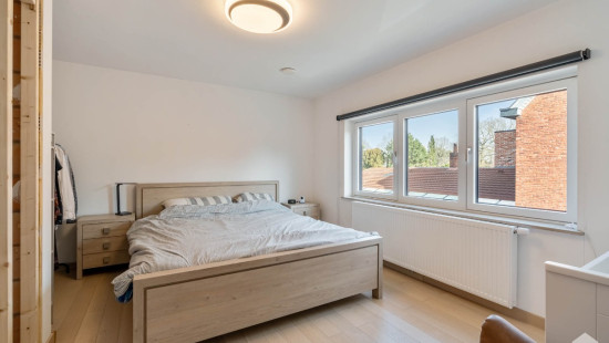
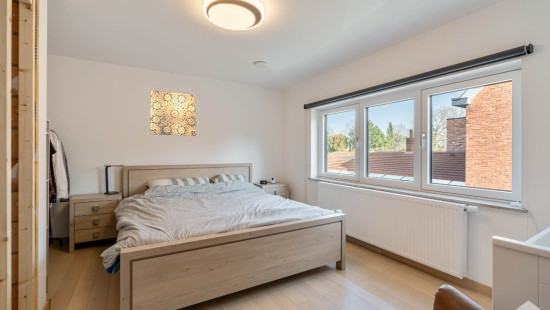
+ wall art (173, 113)
